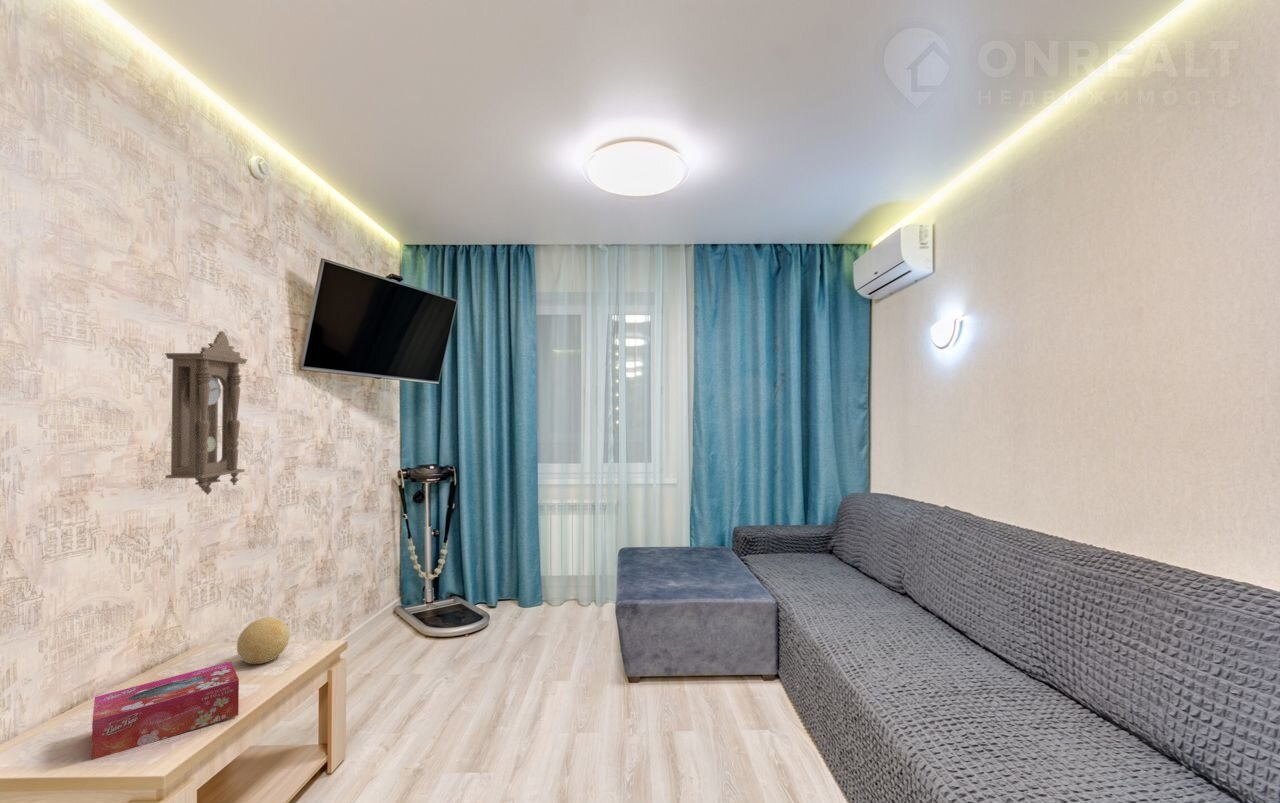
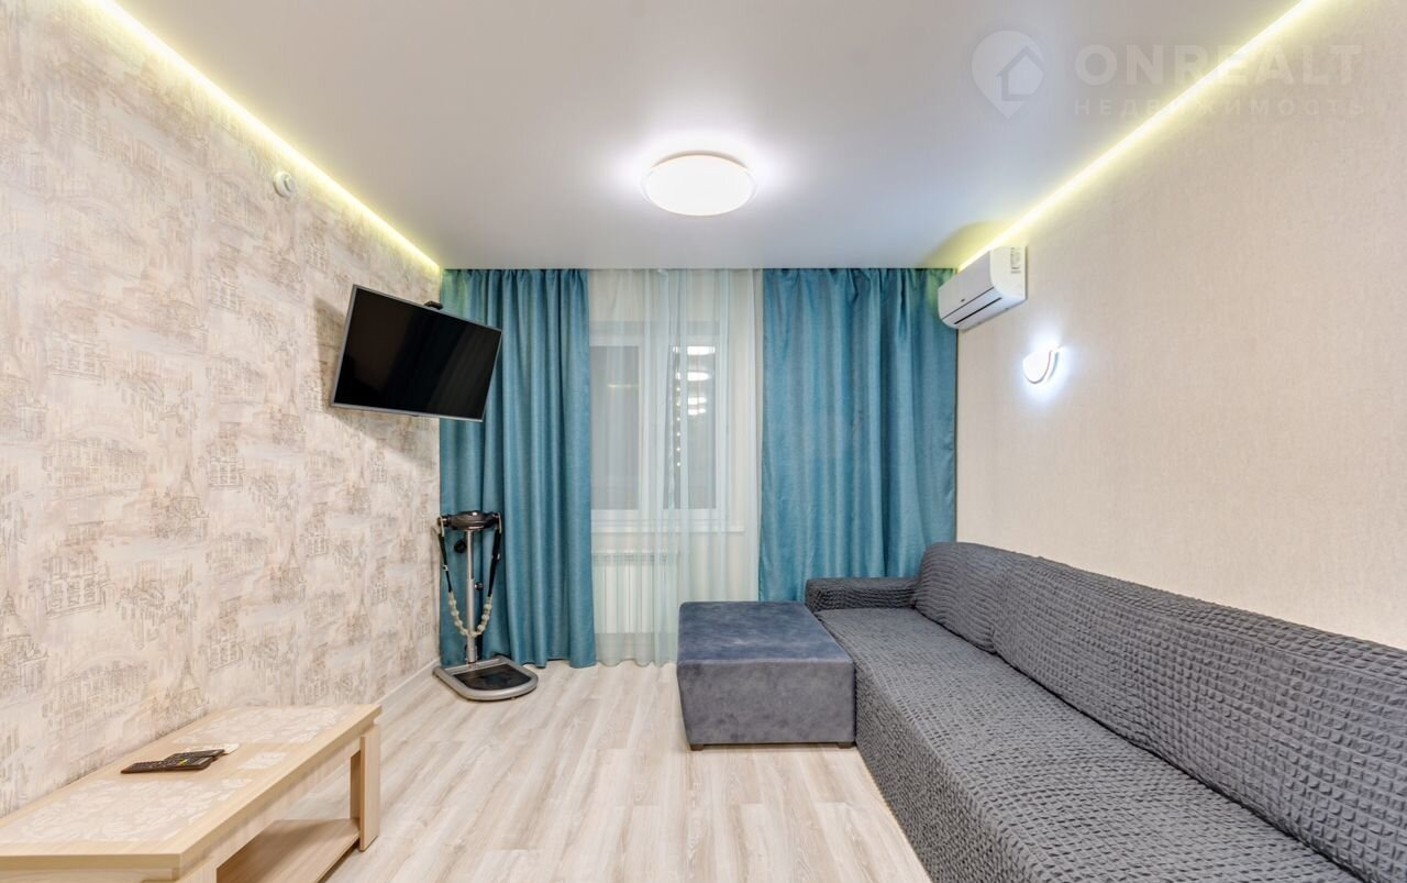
- tissue box (168, 706)
- pendulum clock (207, 412)
- decorative ball (263, 639)
